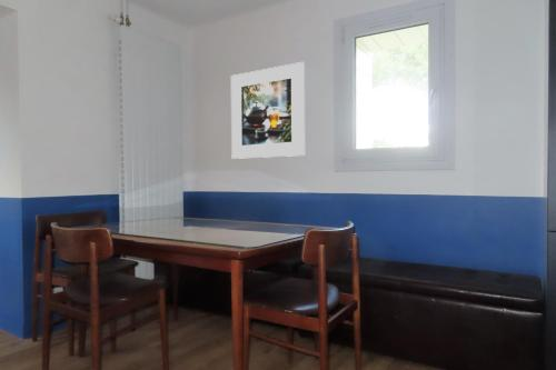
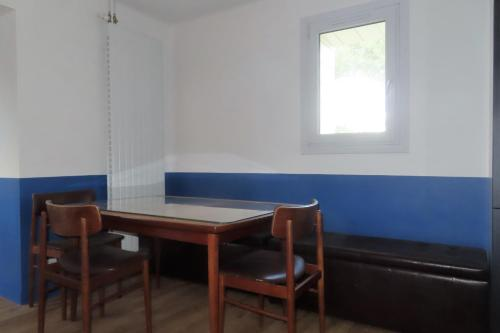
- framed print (266, 112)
